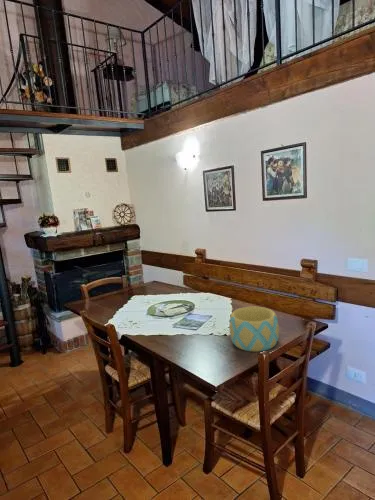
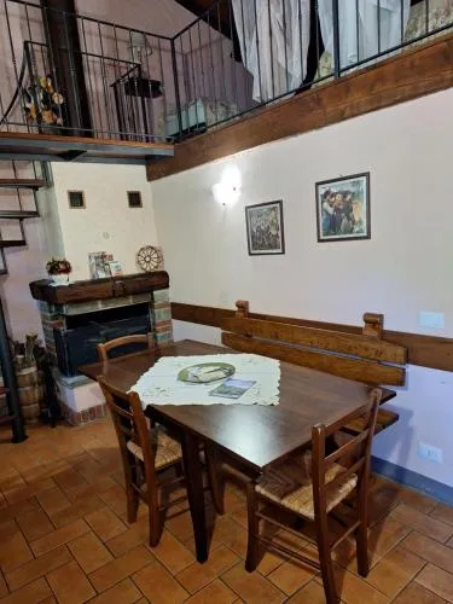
- bowl (253, 327)
